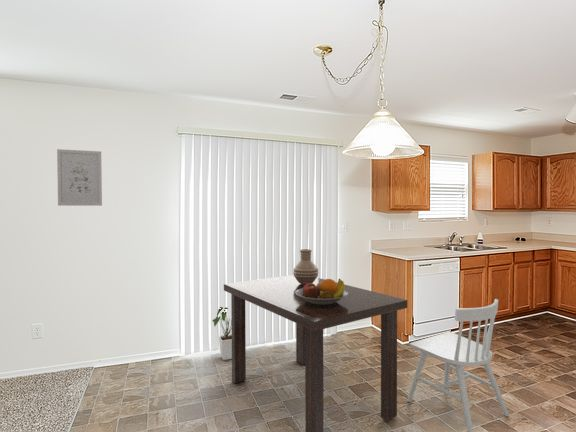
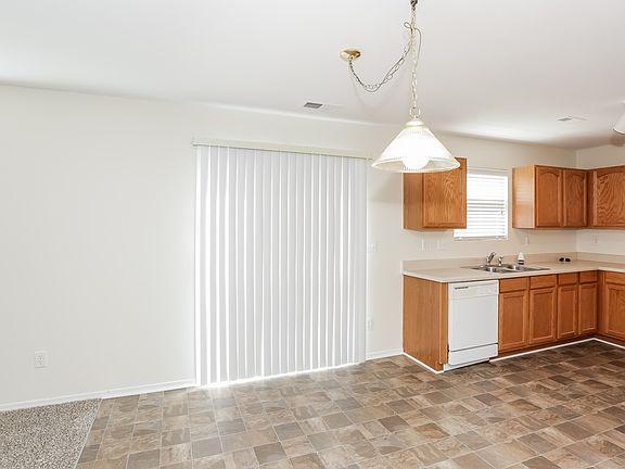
- vase (305, 266)
- chair (456, 353)
- wall art (80, 178)
- fruit bowl (321, 290)
- dining table (306, 344)
- house plant (230, 330)
